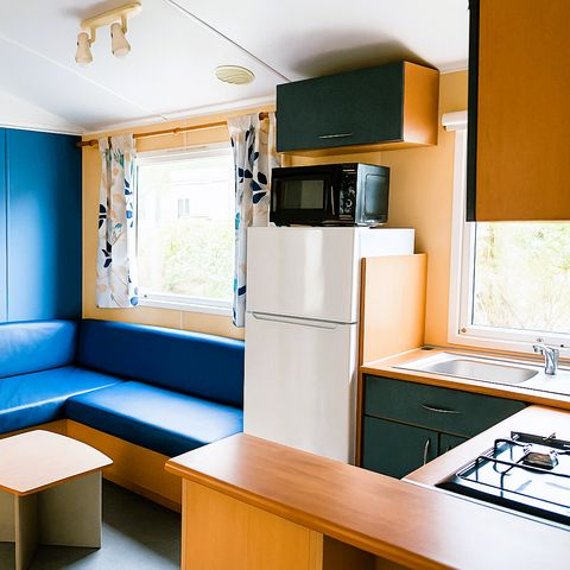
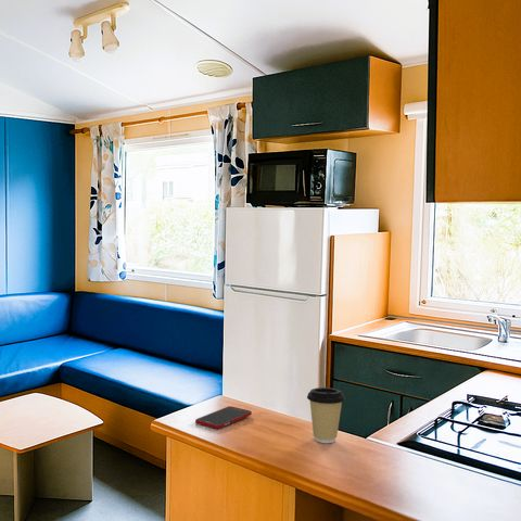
+ cell phone (224, 417)
+ coffee cup (325, 414)
